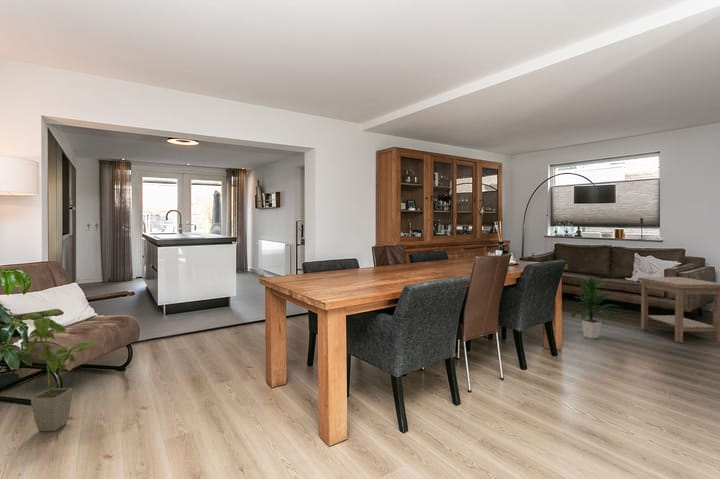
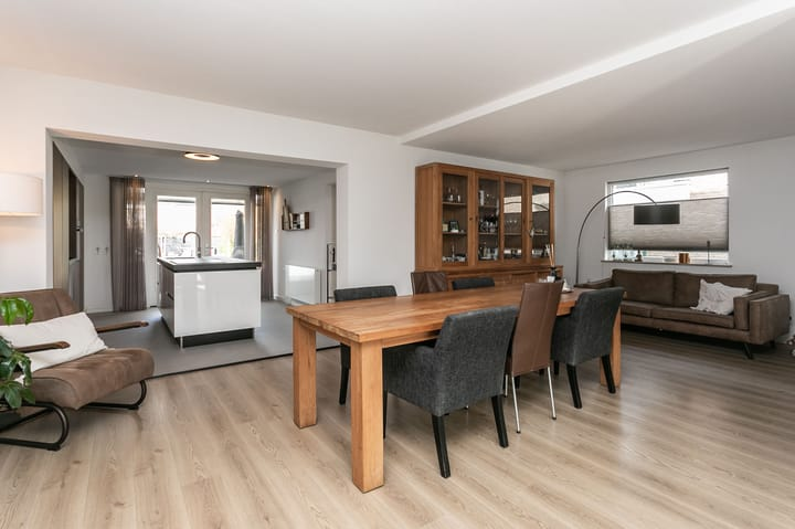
- side table (679, 307)
- indoor plant (591, 306)
- house plant (55, 370)
